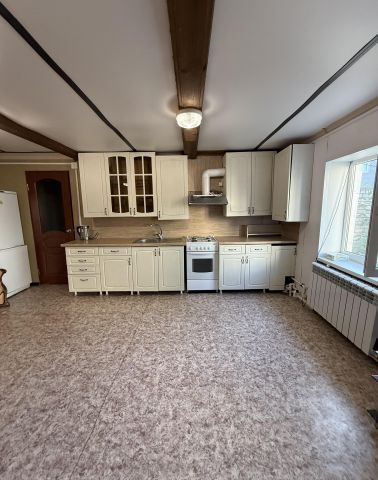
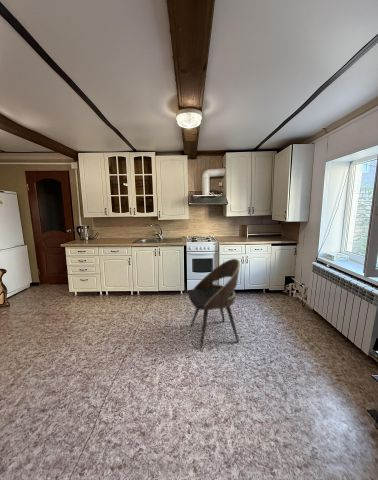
+ dining chair (213, 297)
